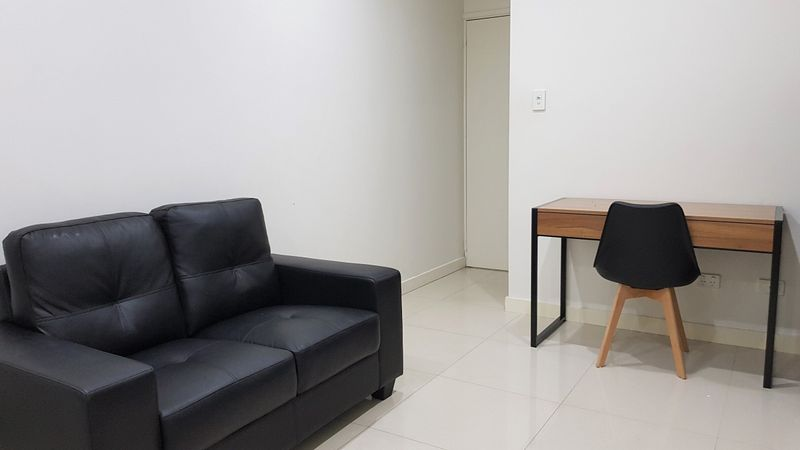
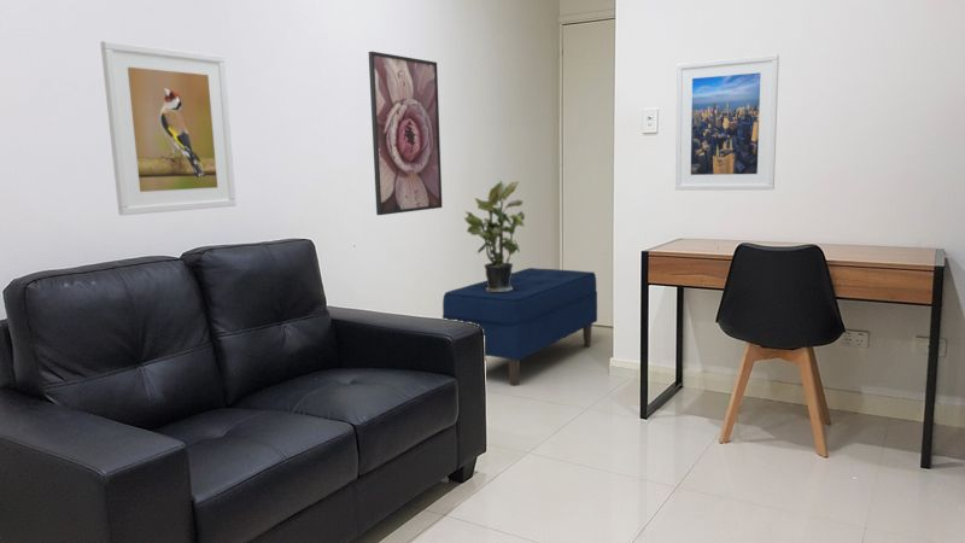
+ bench (525, 320)
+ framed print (408, 135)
+ potted plant (496, 235)
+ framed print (174, 130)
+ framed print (724, 125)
